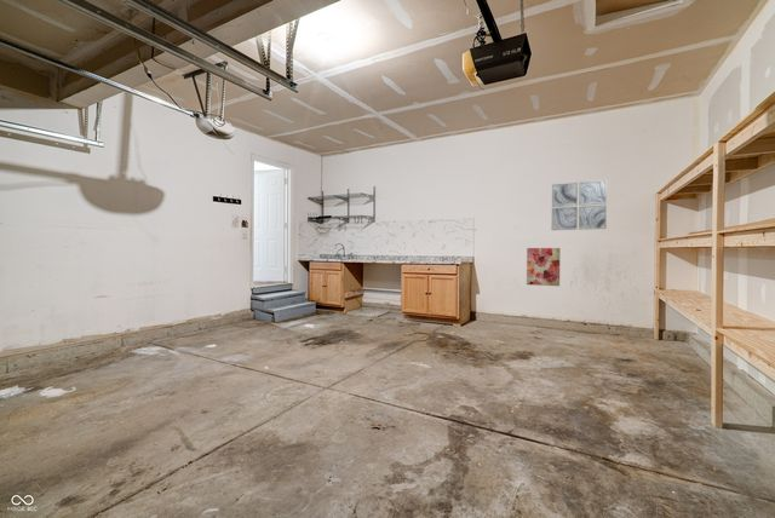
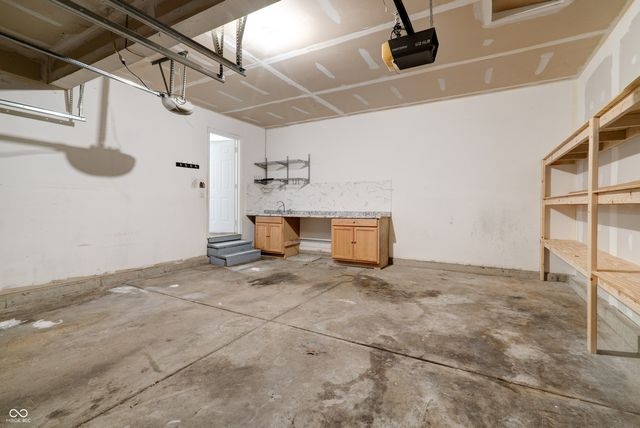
- wall art (579, 205)
- wall art (542, 266)
